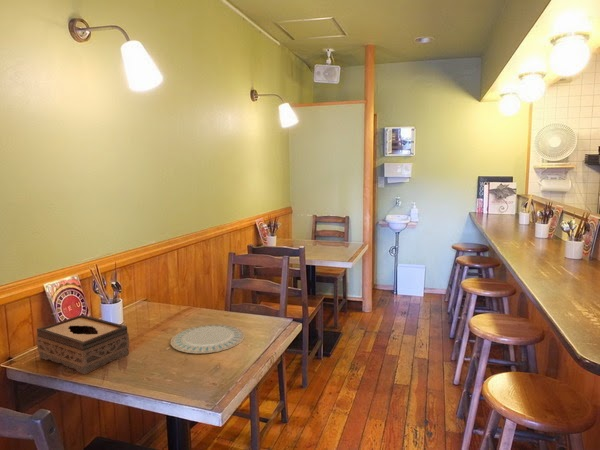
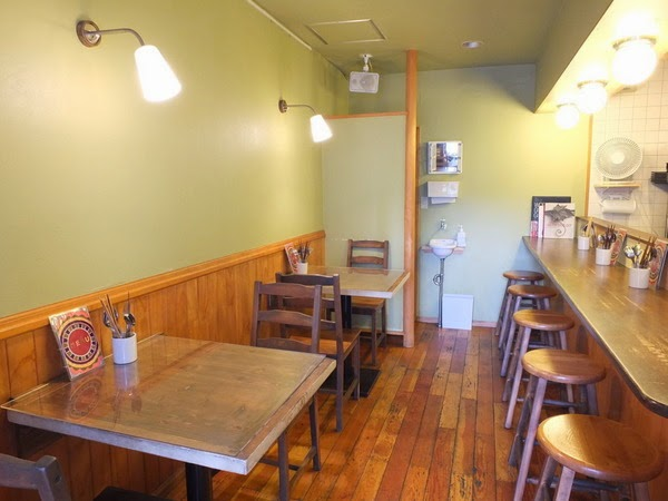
- tissue box (83, 341)
- chinaware (208, 336)
